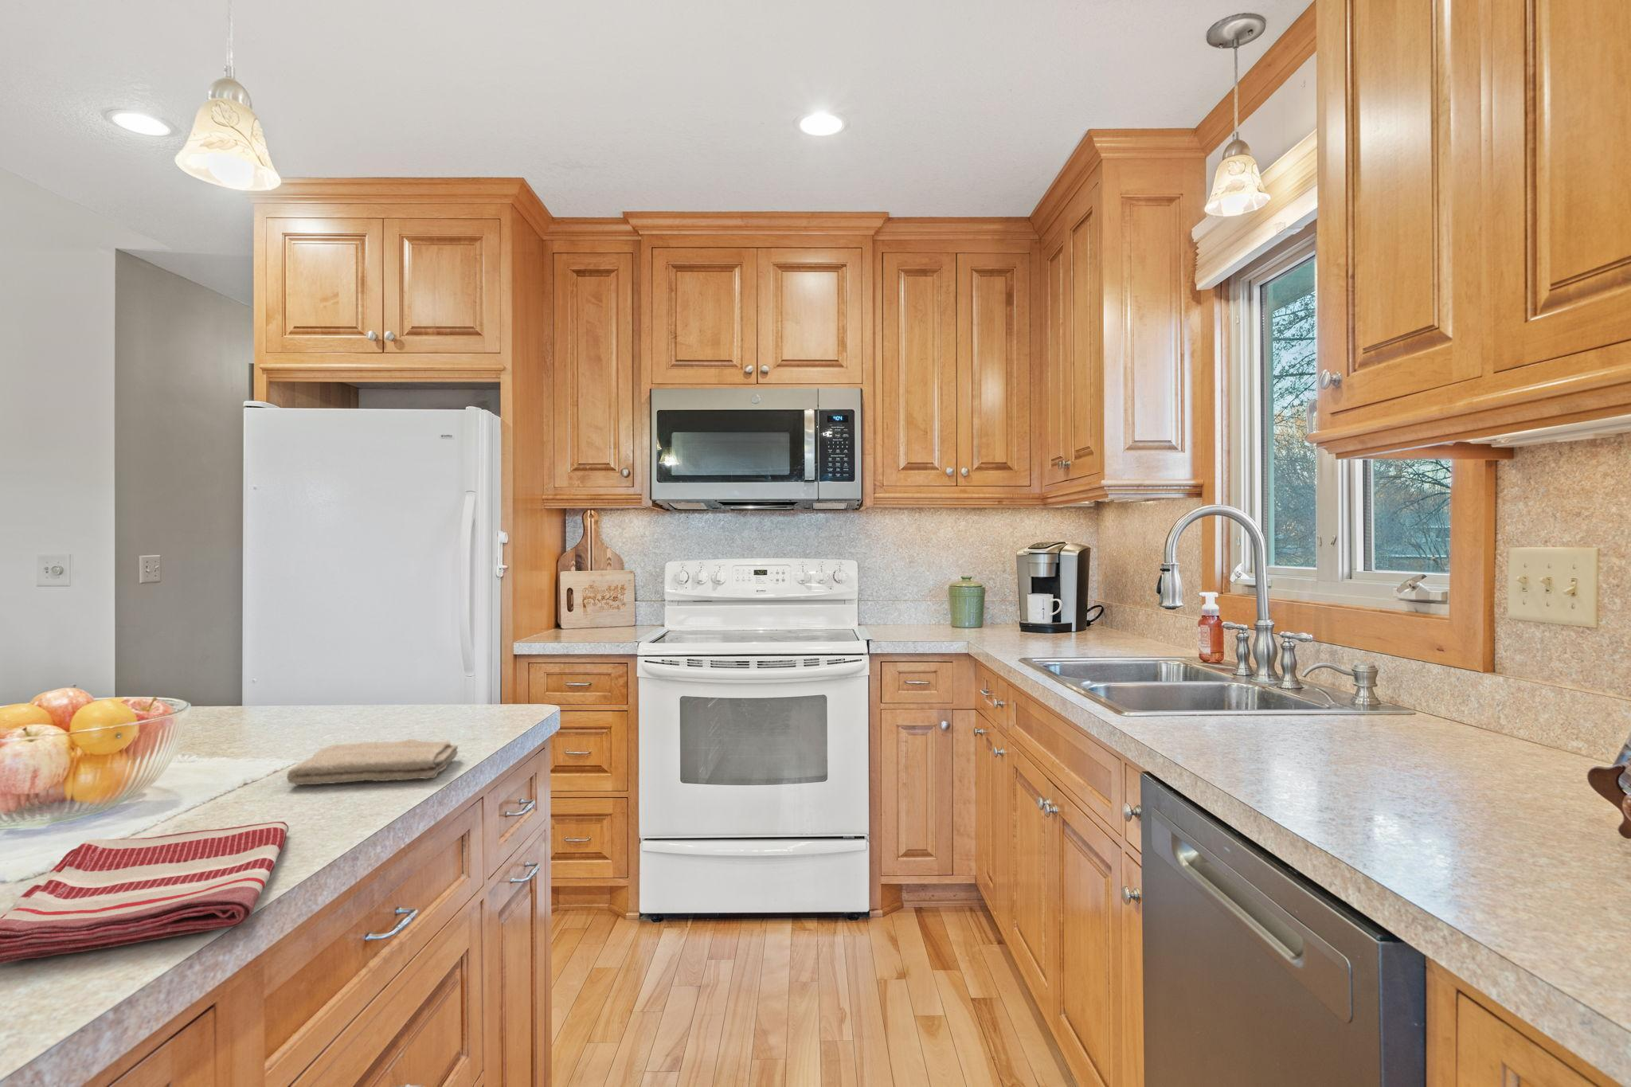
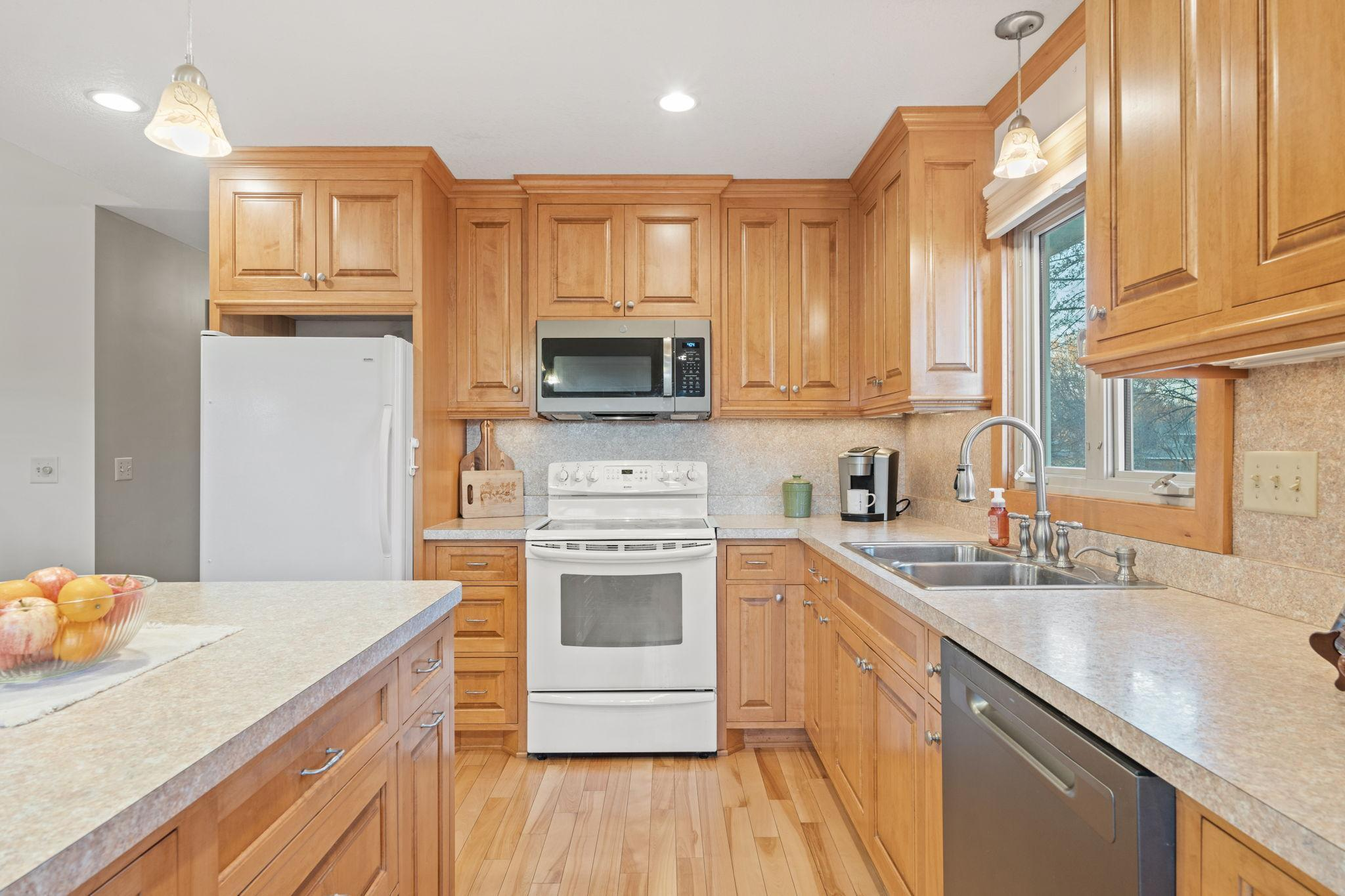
- washcloth (377, 759)
- dish towel (159, 873)
